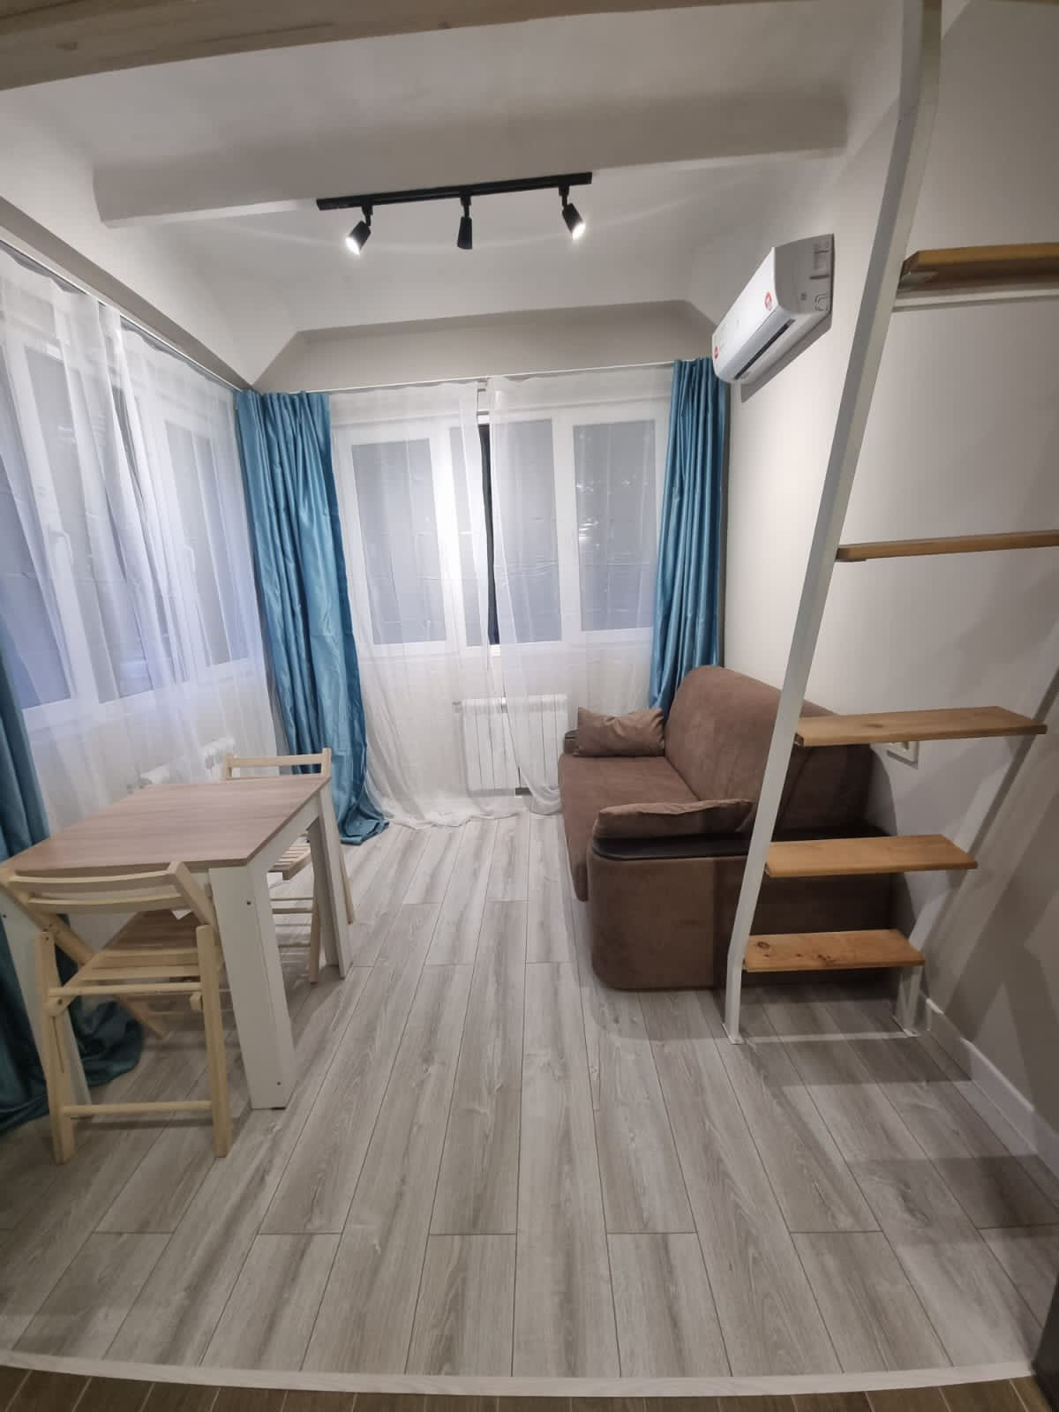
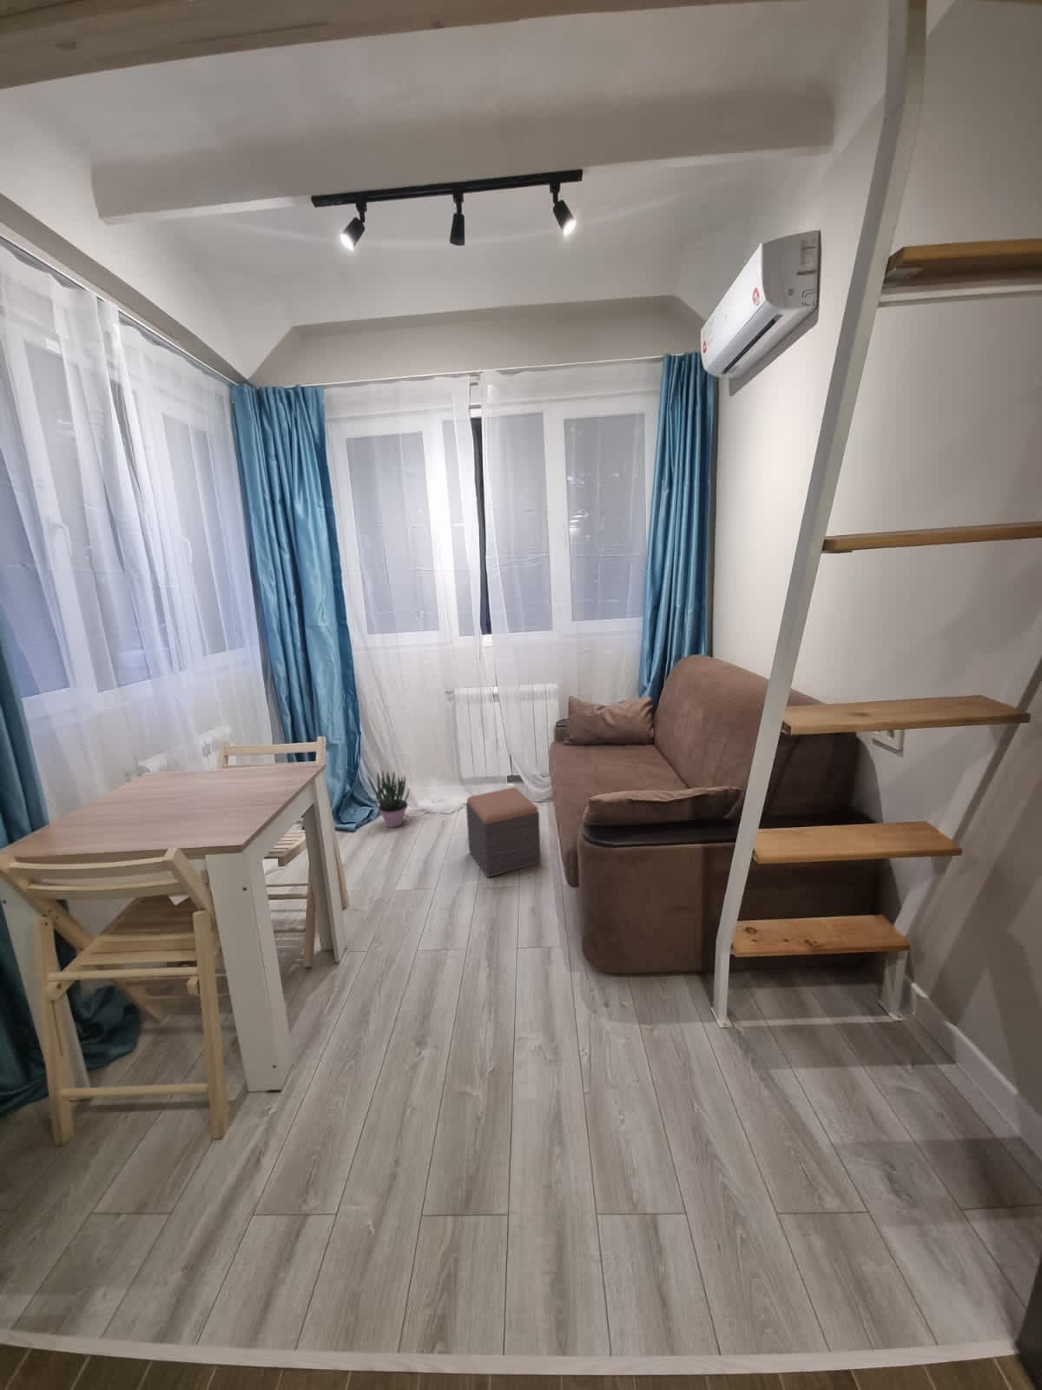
+ footstool (502, 827)
+ potted plant (390, 798)
